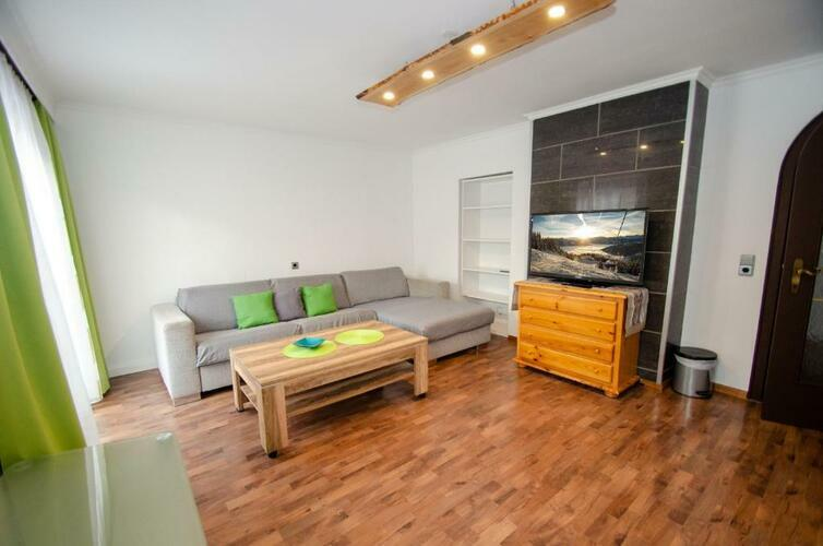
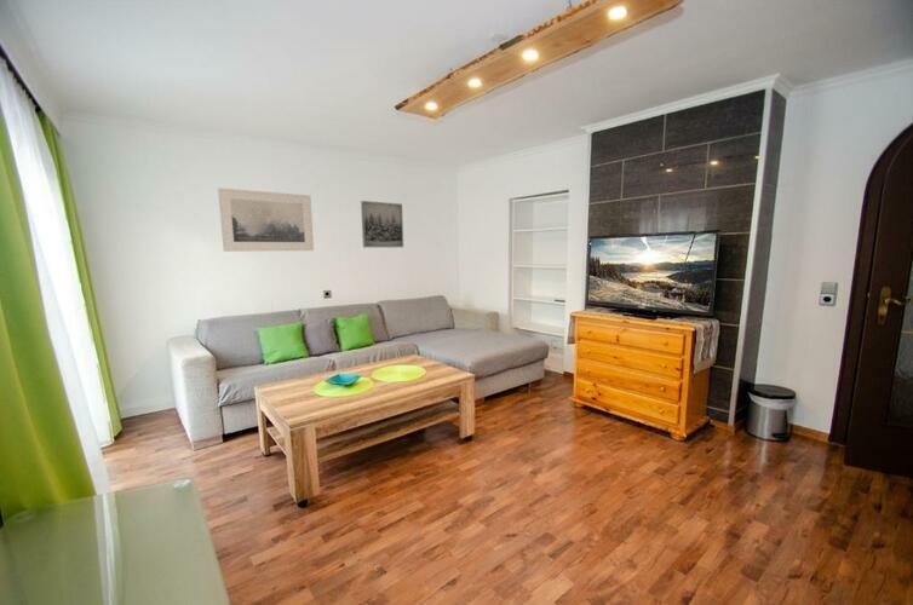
+ wall art (383, 225)
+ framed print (269, 221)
